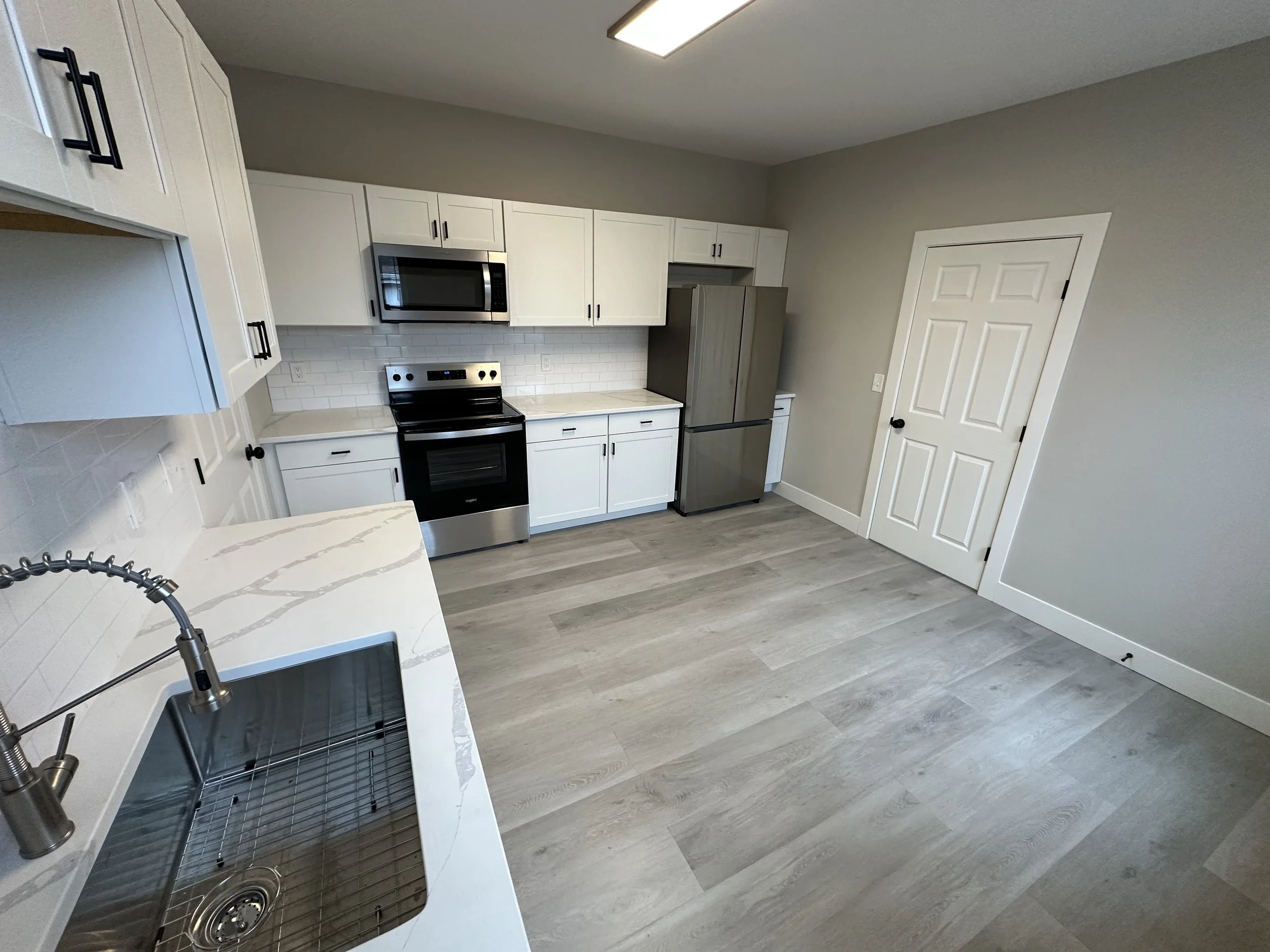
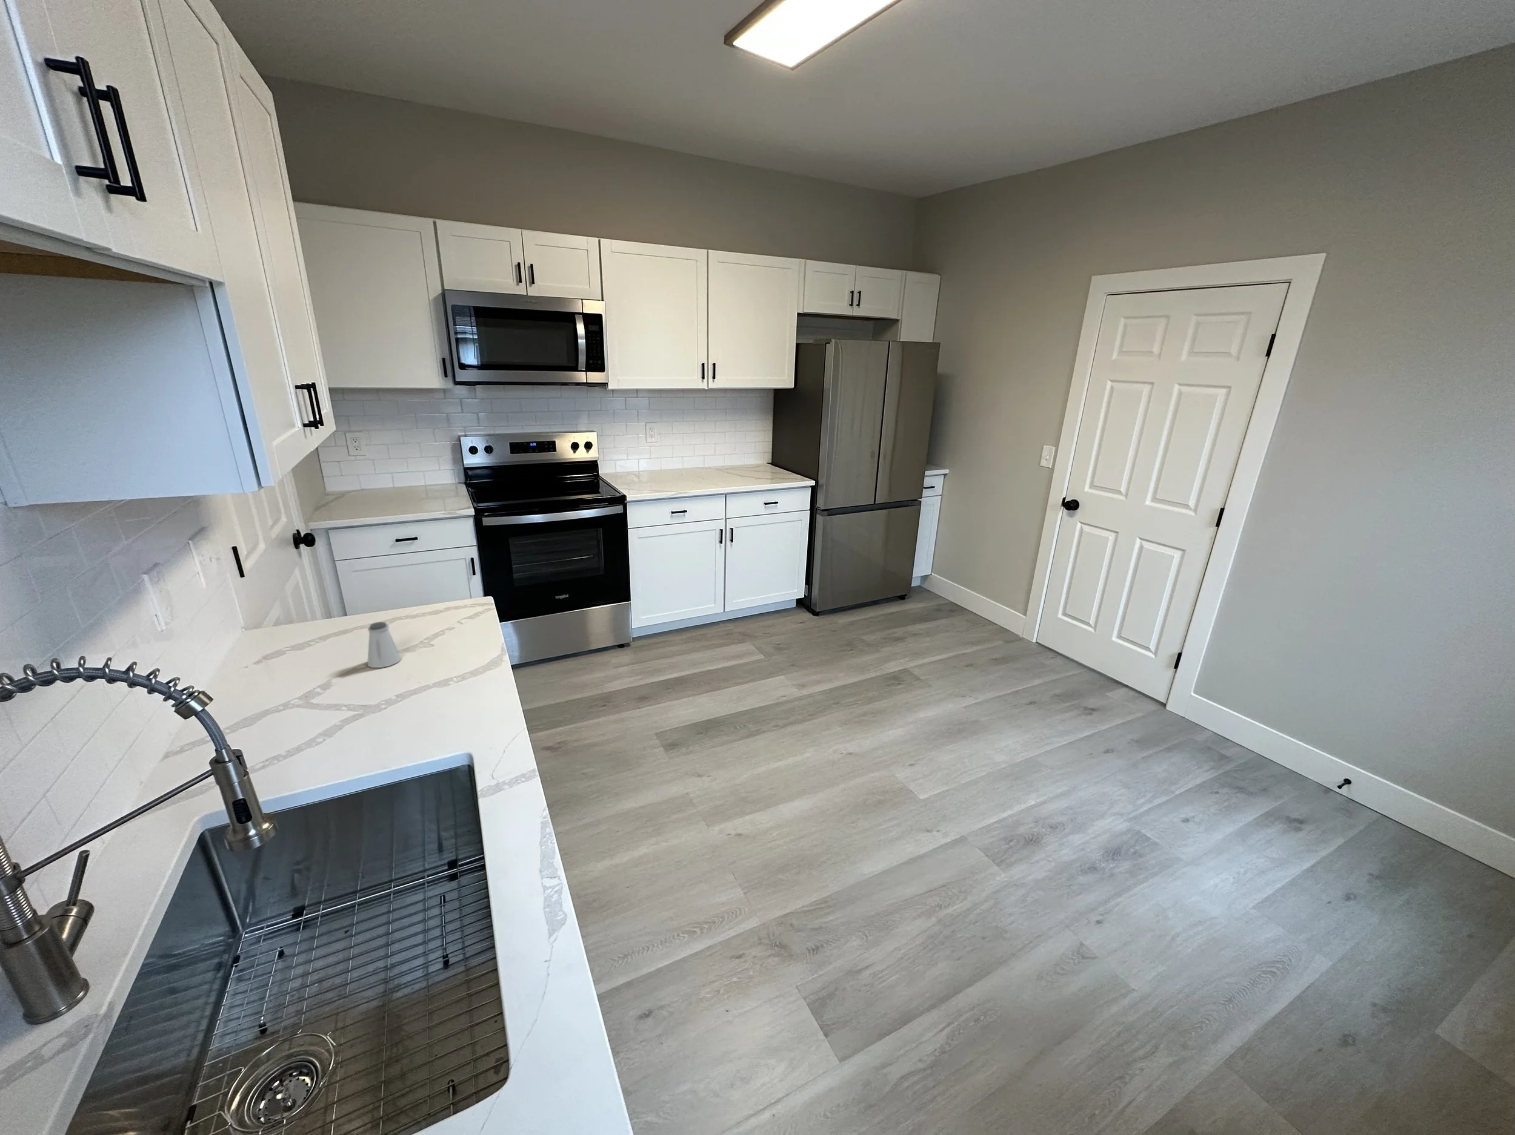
+ saltshaker (382, 643)
